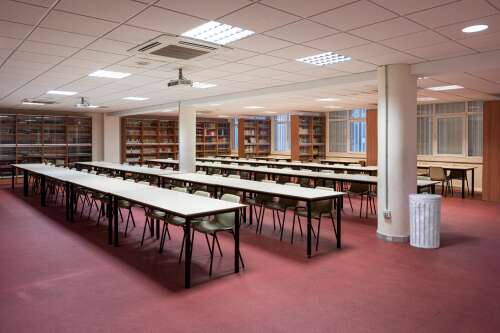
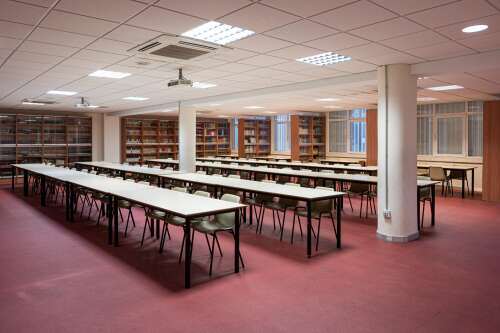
- trash can (424, 218)
